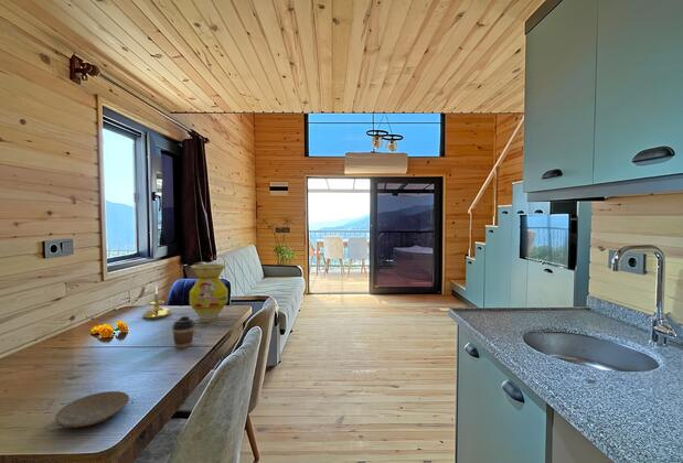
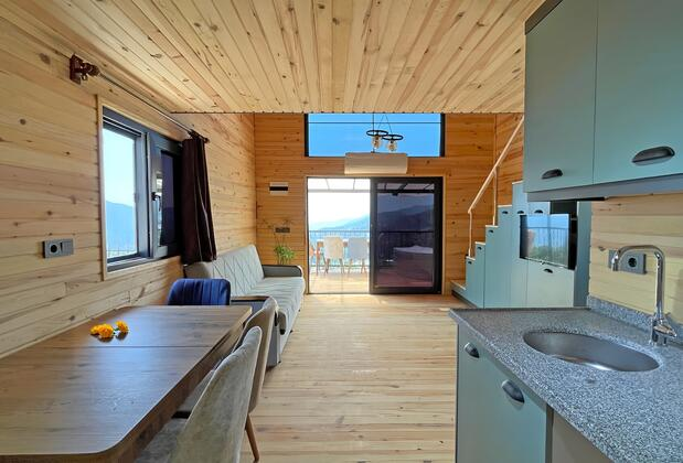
- coffee cup (183, 332)
- vase (209, 292)
- candle holder (156, 301)
- plate (94, 410)
